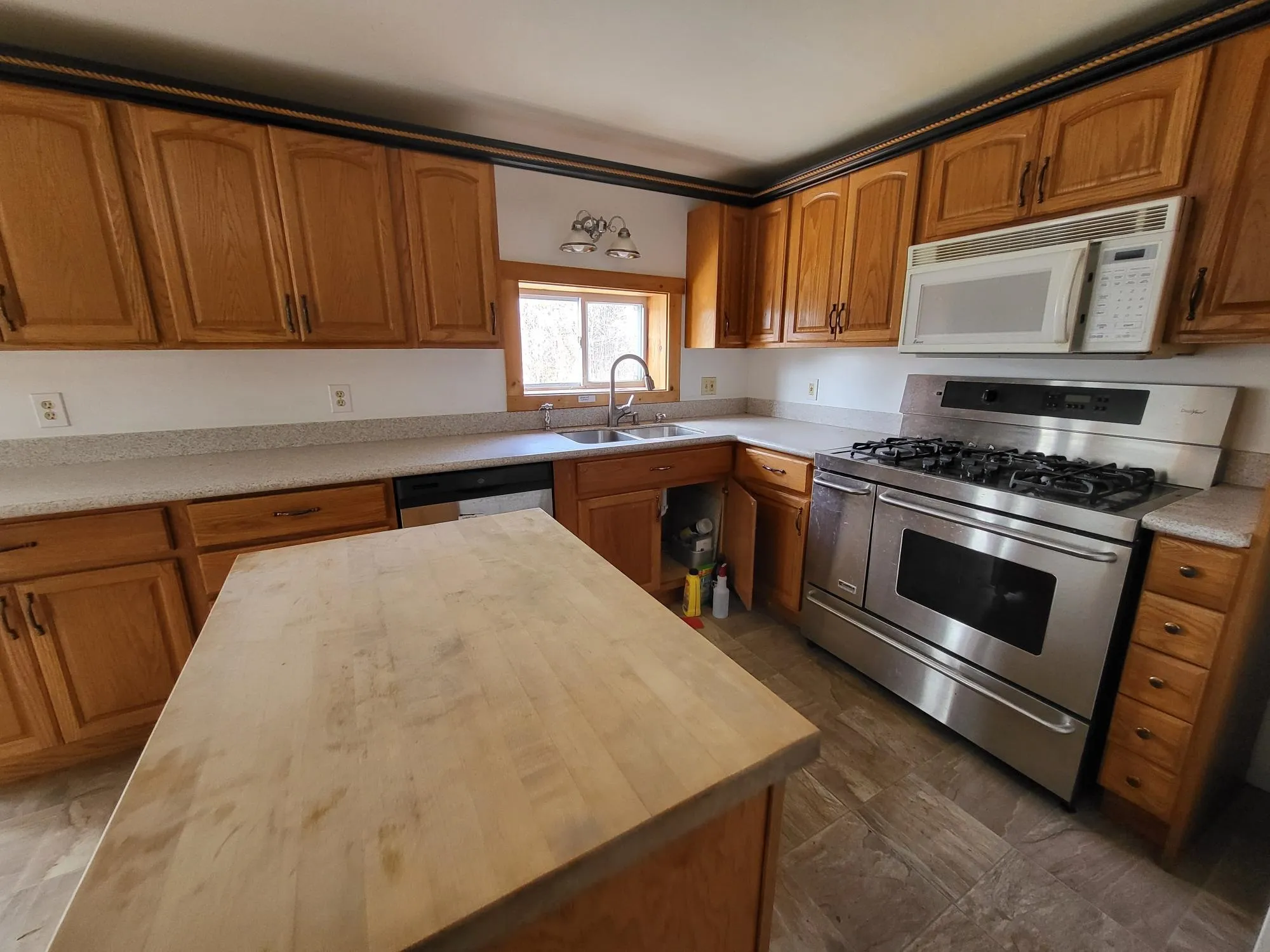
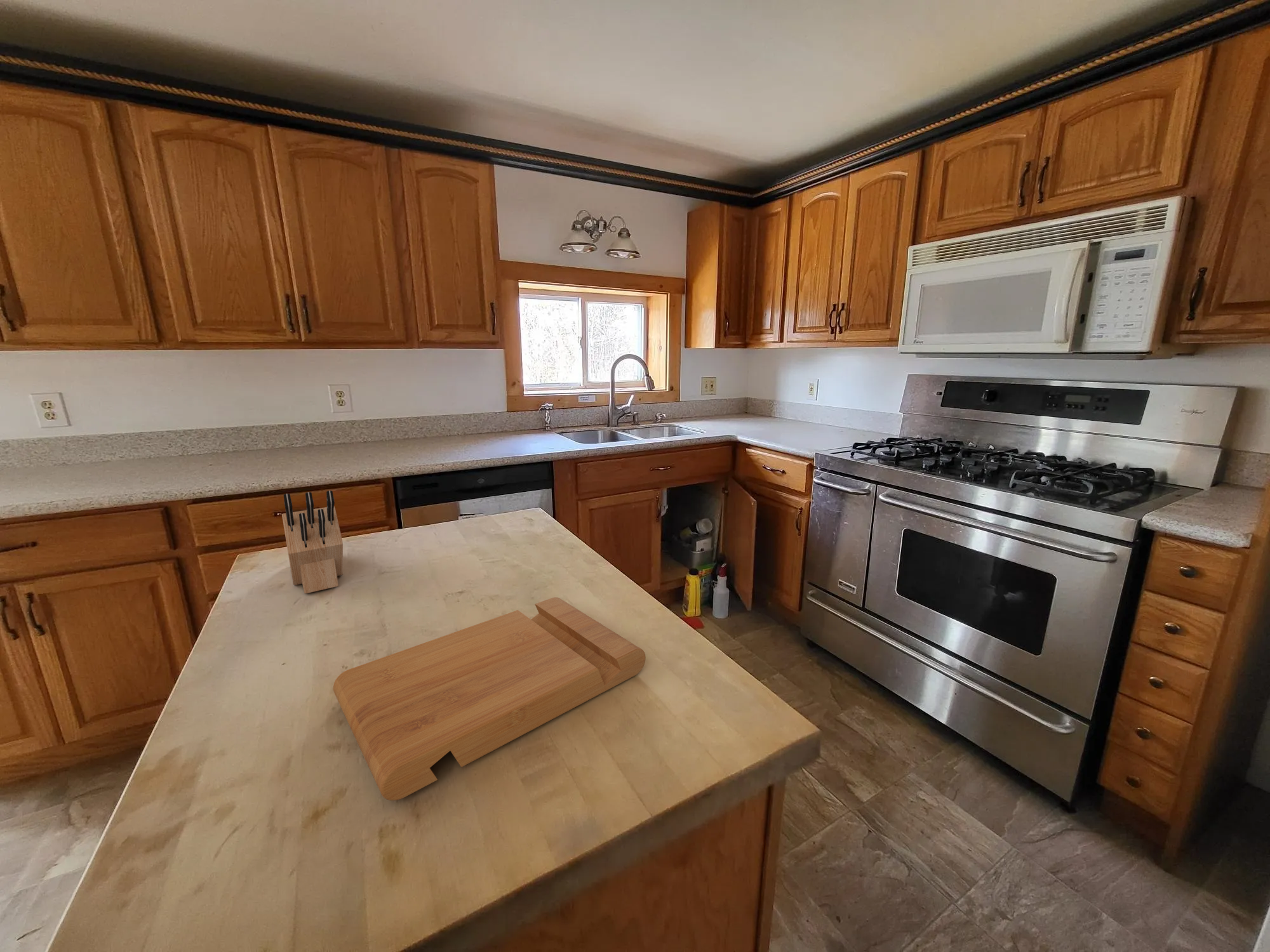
+ cutting board (497, 672)
+ knife block (311, 531)
